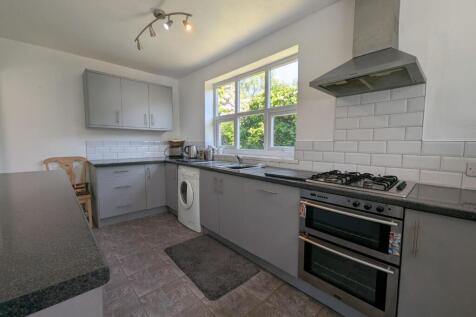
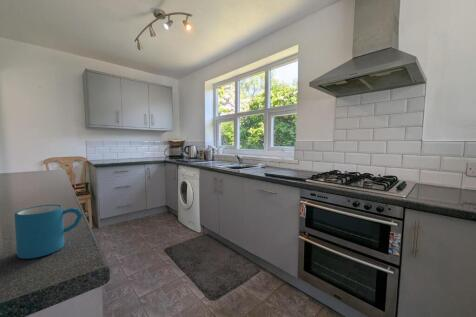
+ mug (52, 227)
